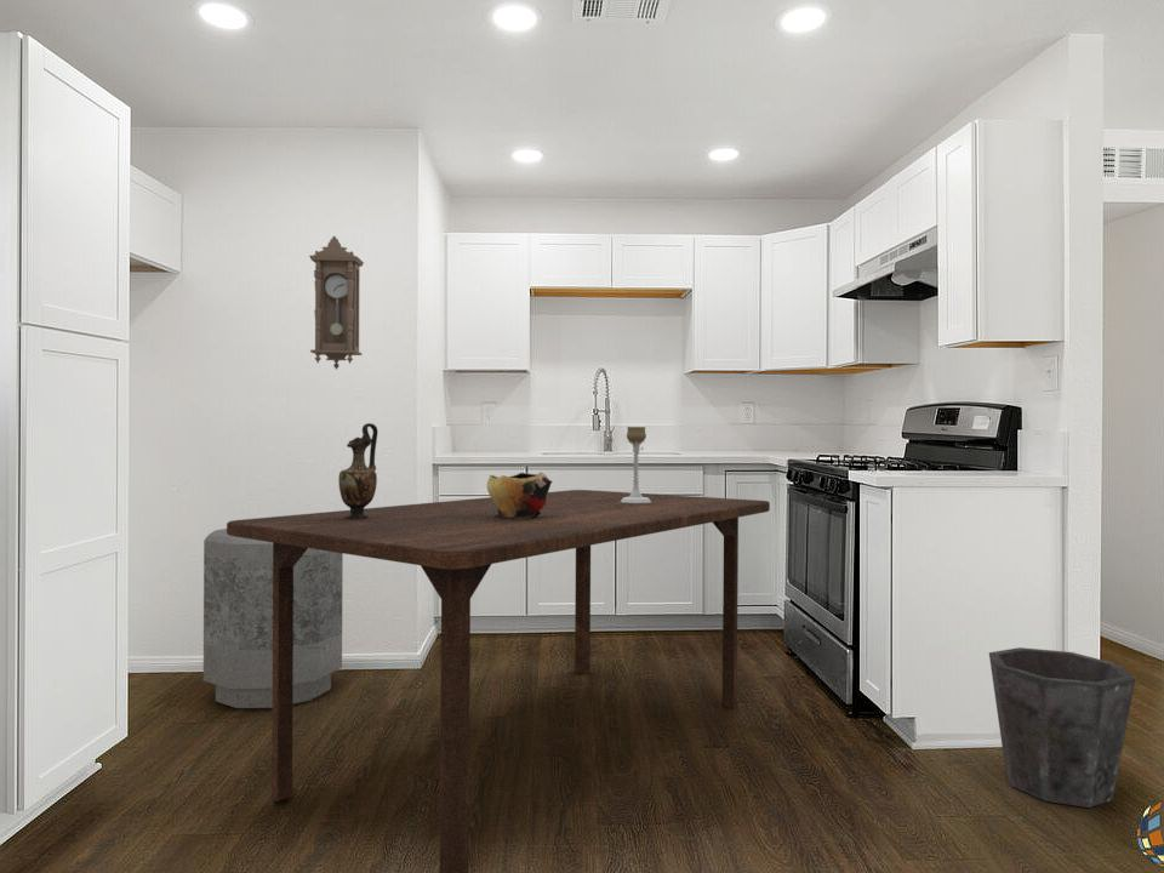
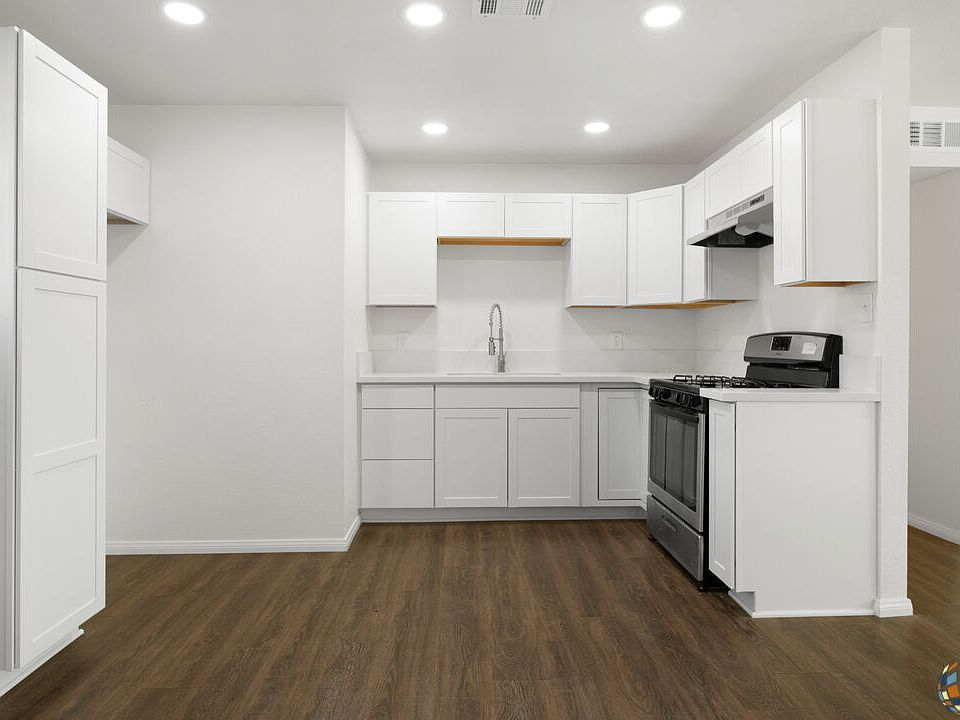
- vase (359, 469)
- dining table (575, 627)
- pendulum clock (336, 303)
- waste bin (1057, 725)
- decorative bowl (518, 493)
- trash can (272, 609)
- candle holder (635, 463)
